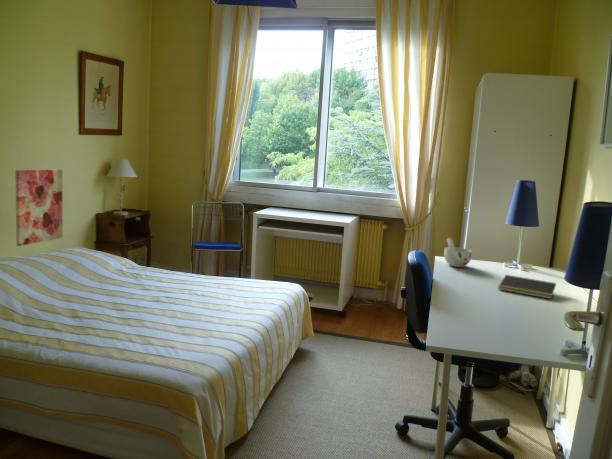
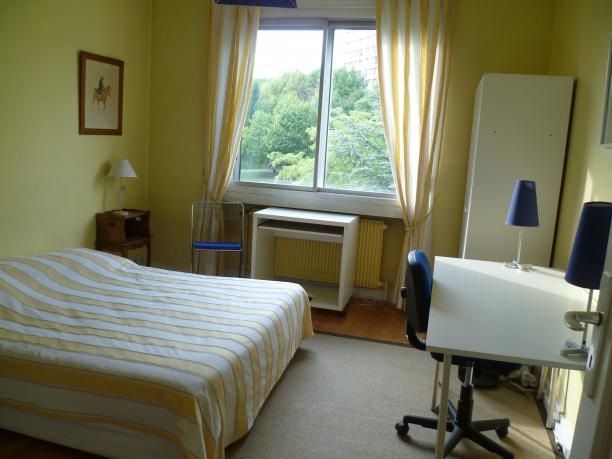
- notepad (527, 286)
- wall art (40, 205)
- cup (455, 251)
